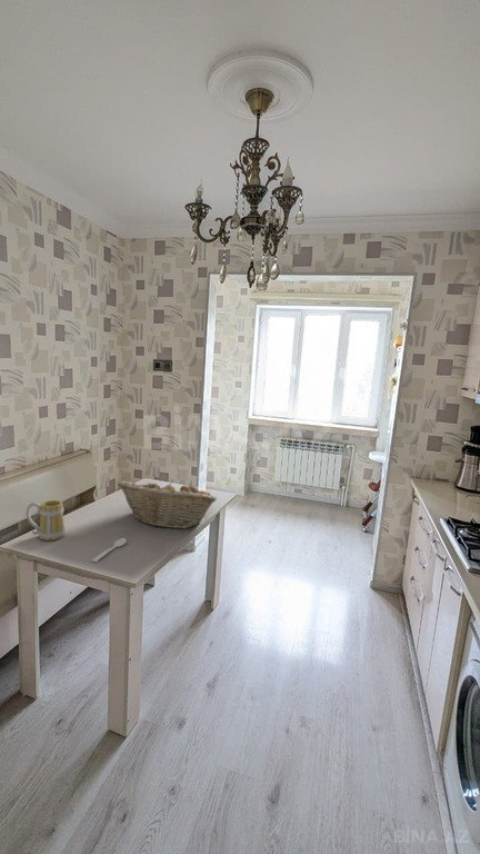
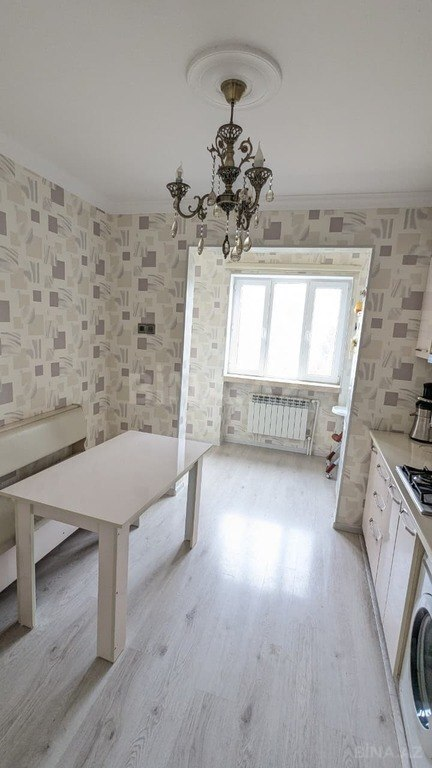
- fruit basket (167, 498)
- mug (48, 518)
- spoon (110, 549)
